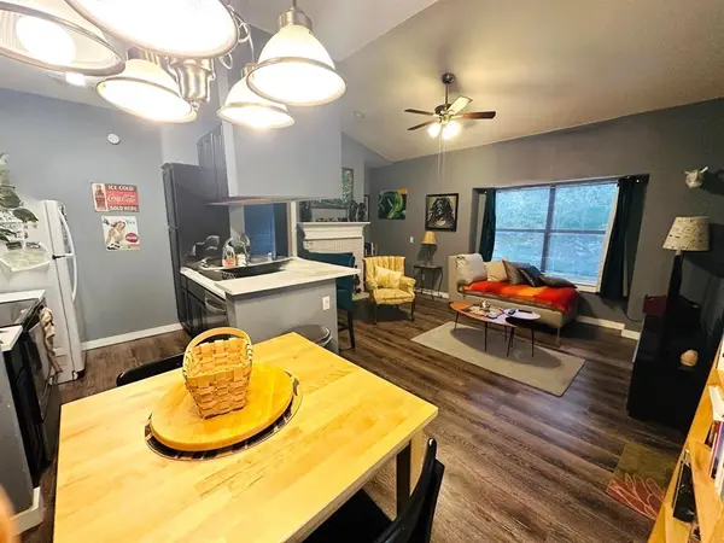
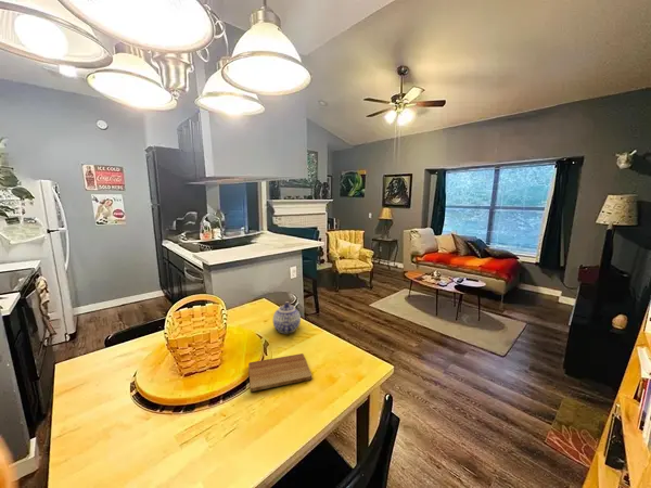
+ teapot (286, 316)
+ cutting board (279, 370)
